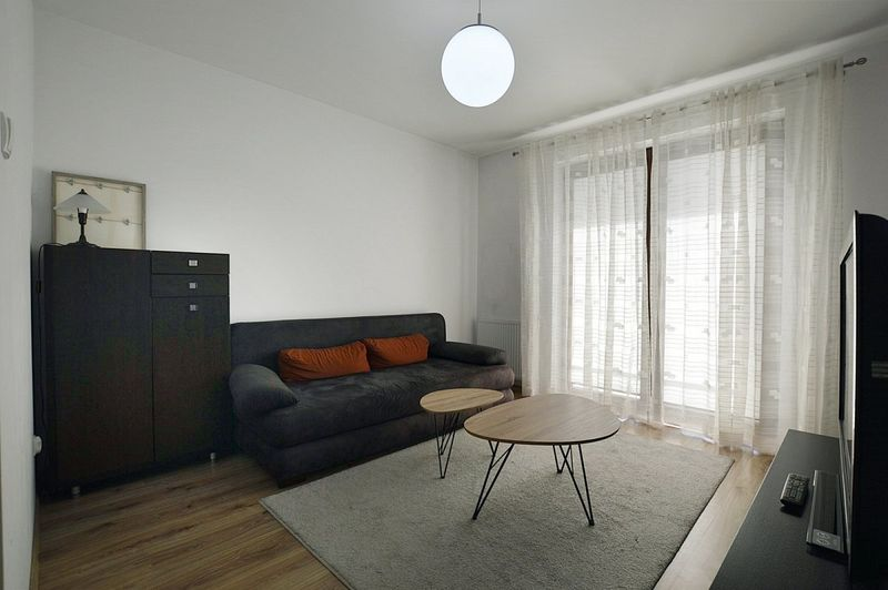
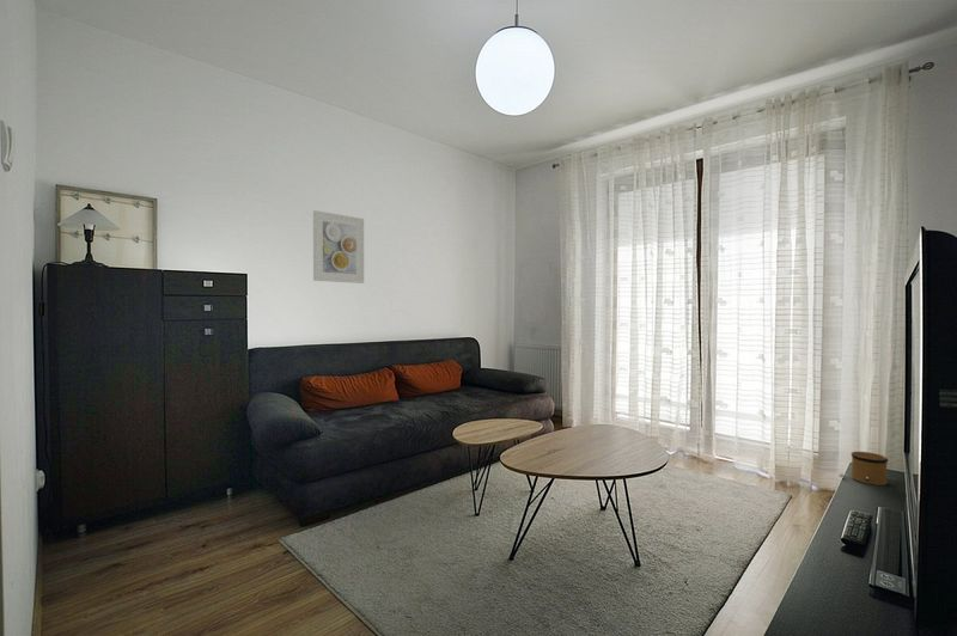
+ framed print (339, 247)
+ speaker (861, 465)
